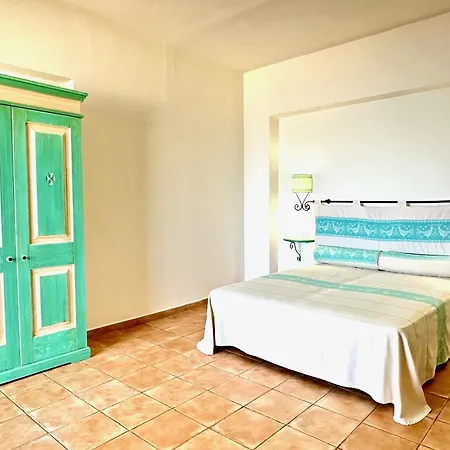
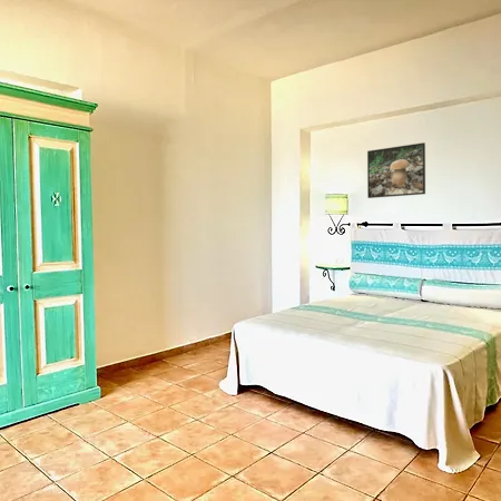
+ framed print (395, 171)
